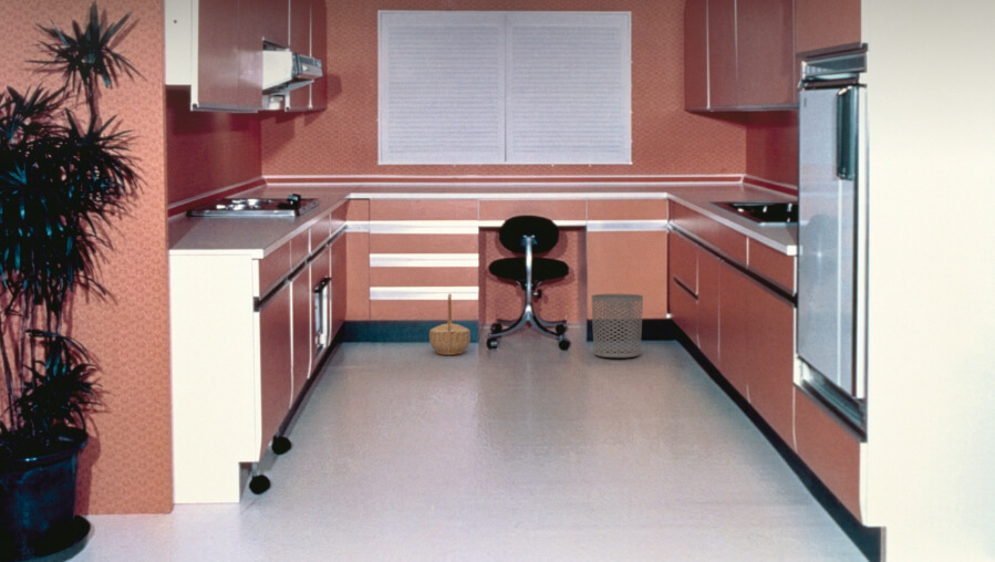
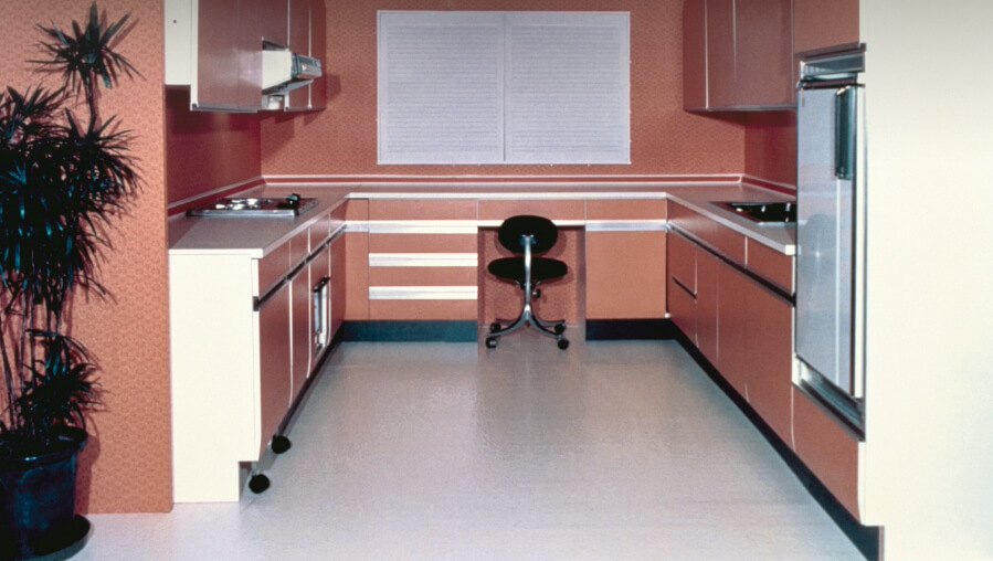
- basket (449, 323)
- waste bin (616, 325)
